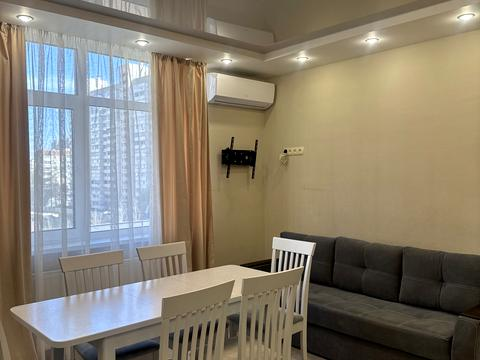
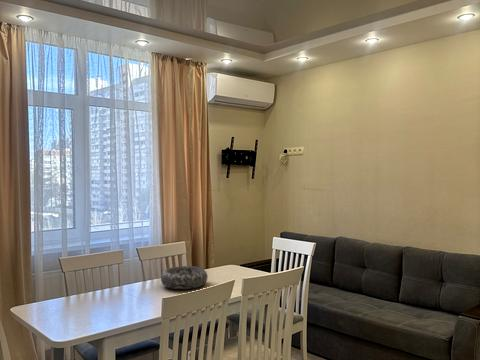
+ decorative bowl (184, 277)
